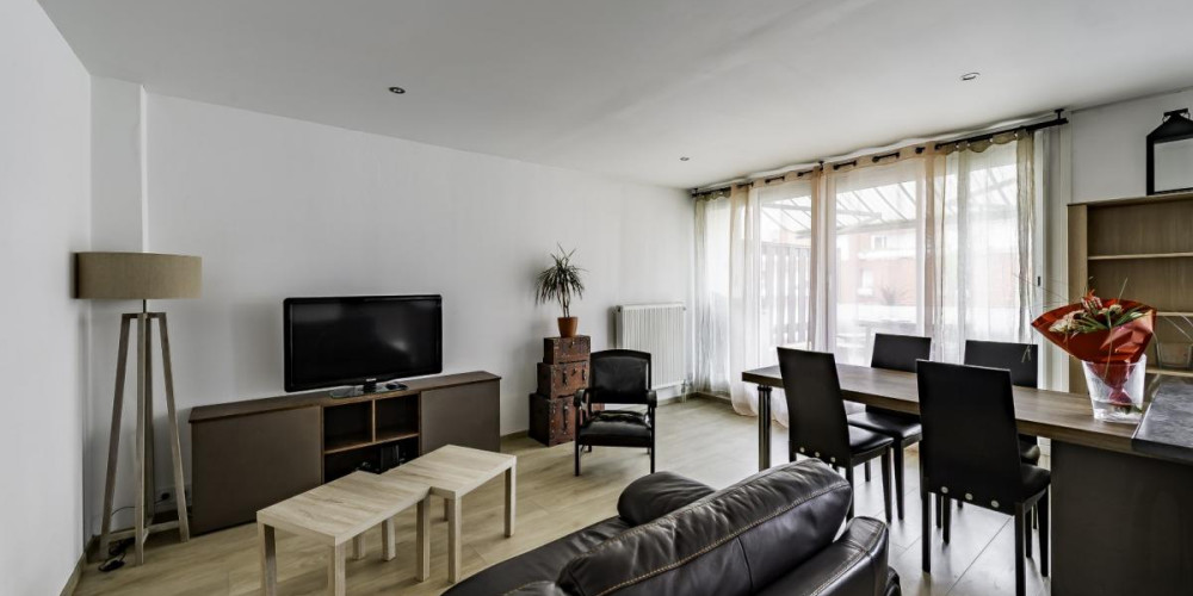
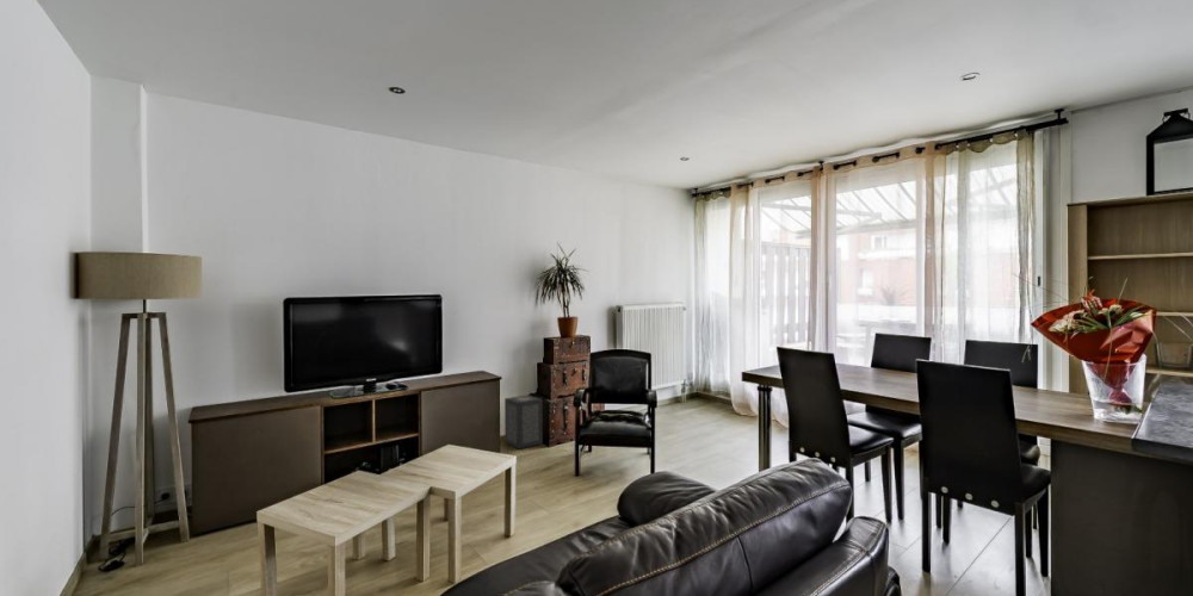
+ speaker (524, 421)
